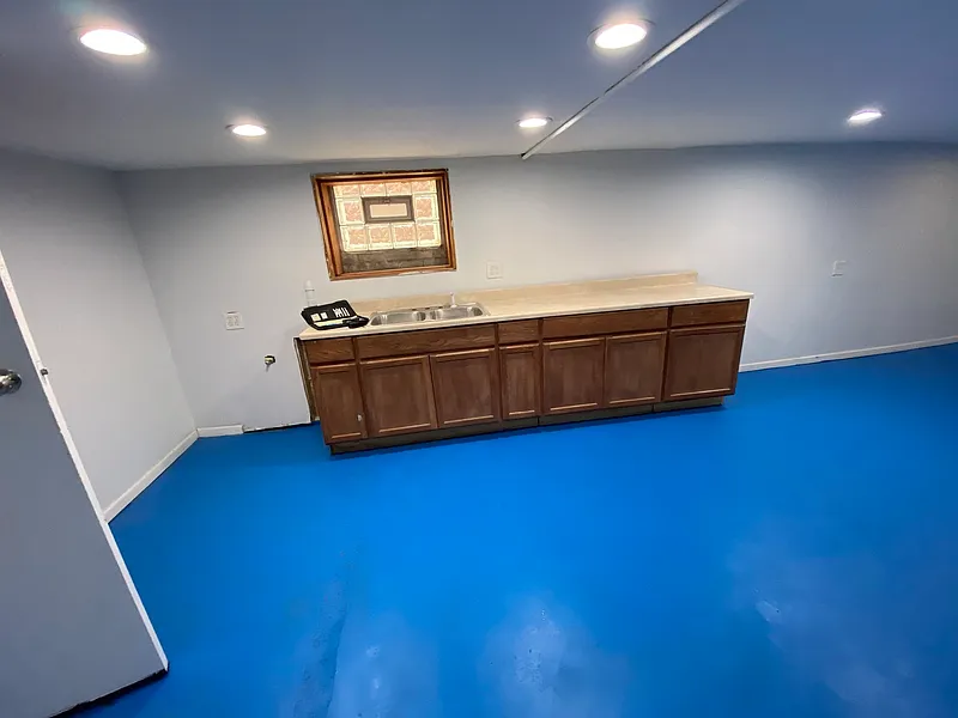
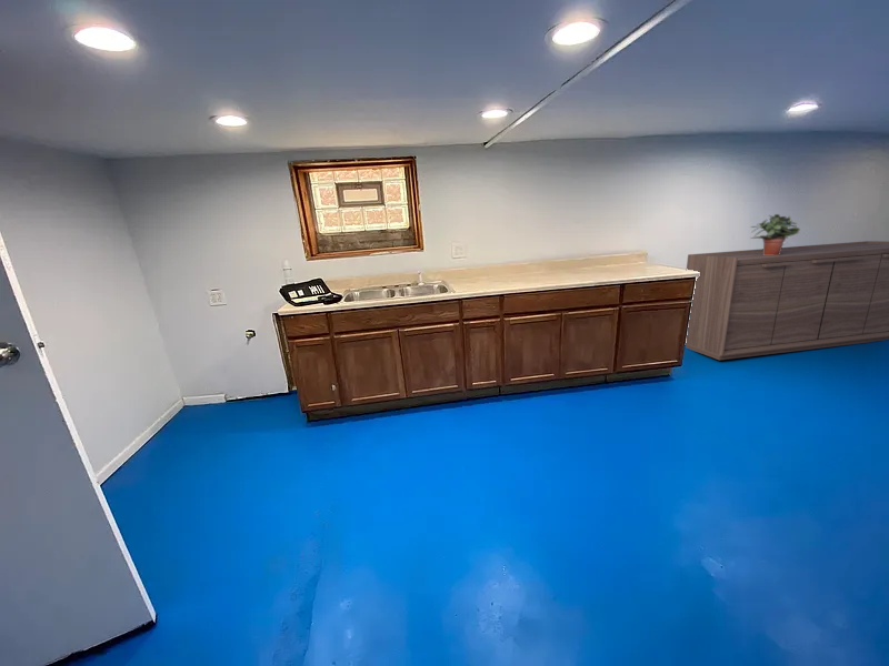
+ potted plant (773, 234)
+ sideboard (799, 296)
